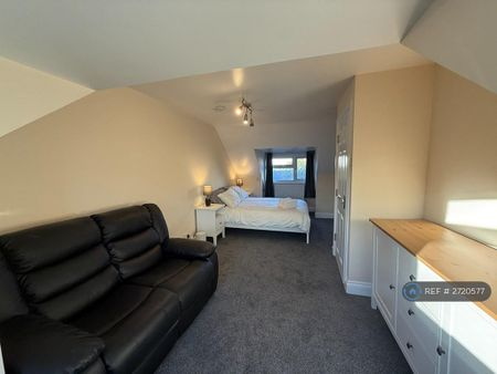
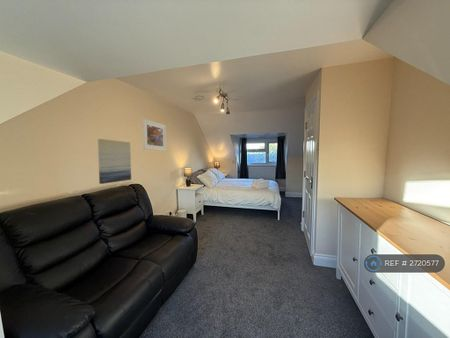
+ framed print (155, 136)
+ wall art (116, 161)
